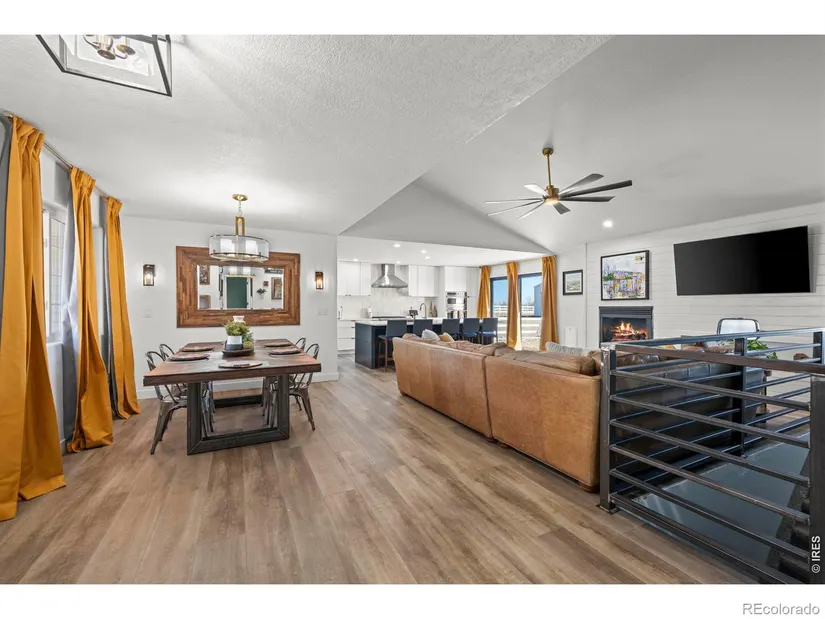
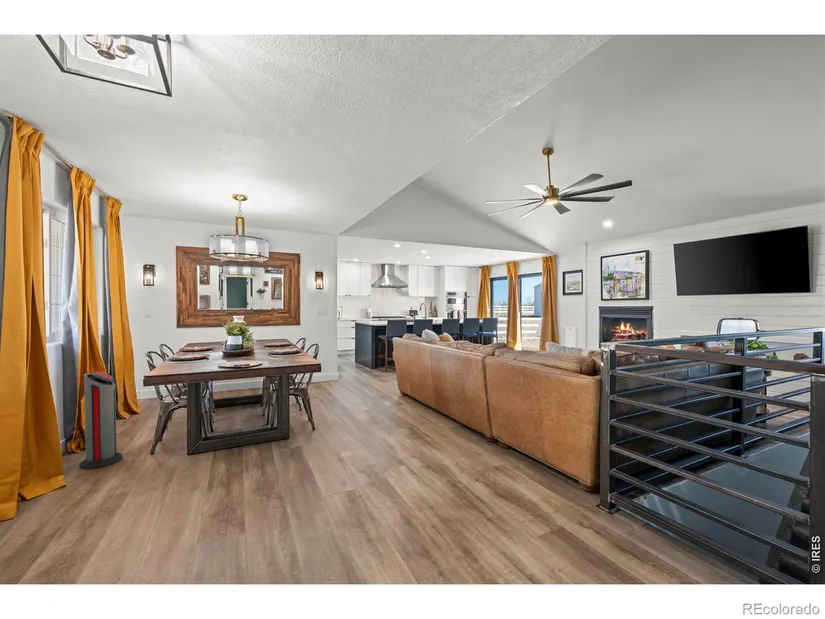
+ air purifier (100, 416)
